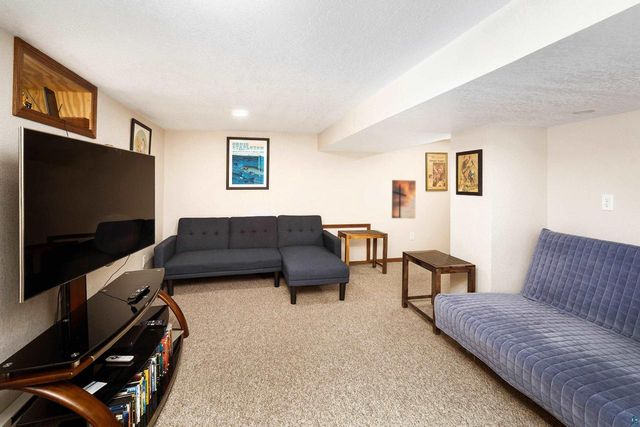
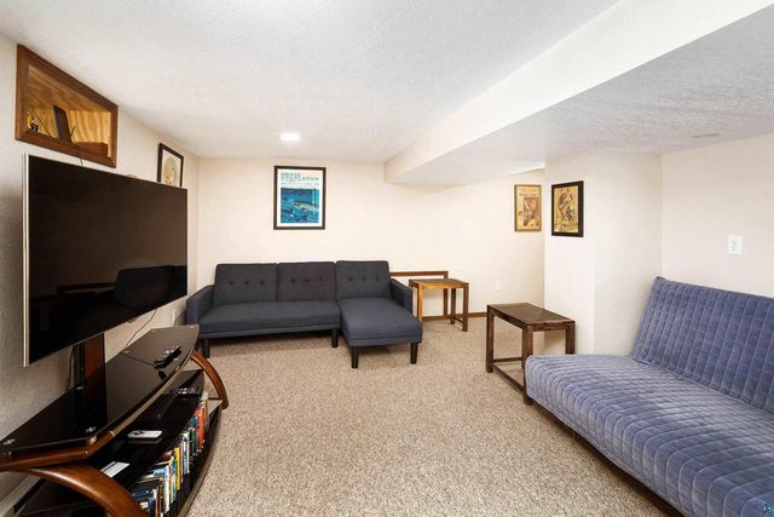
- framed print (403, 199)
